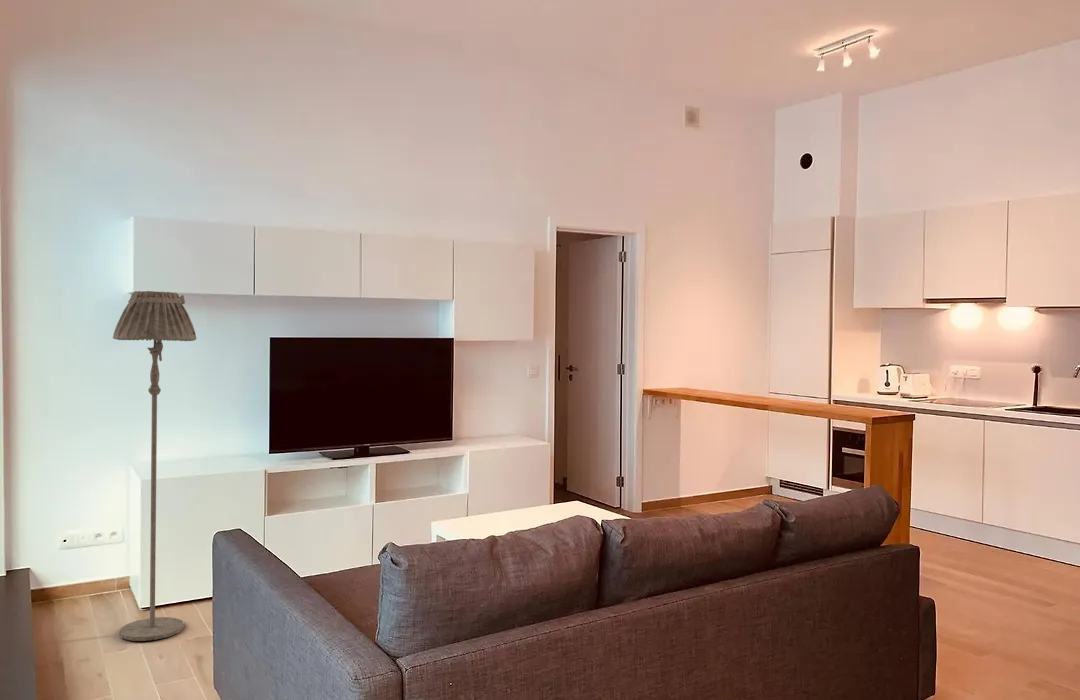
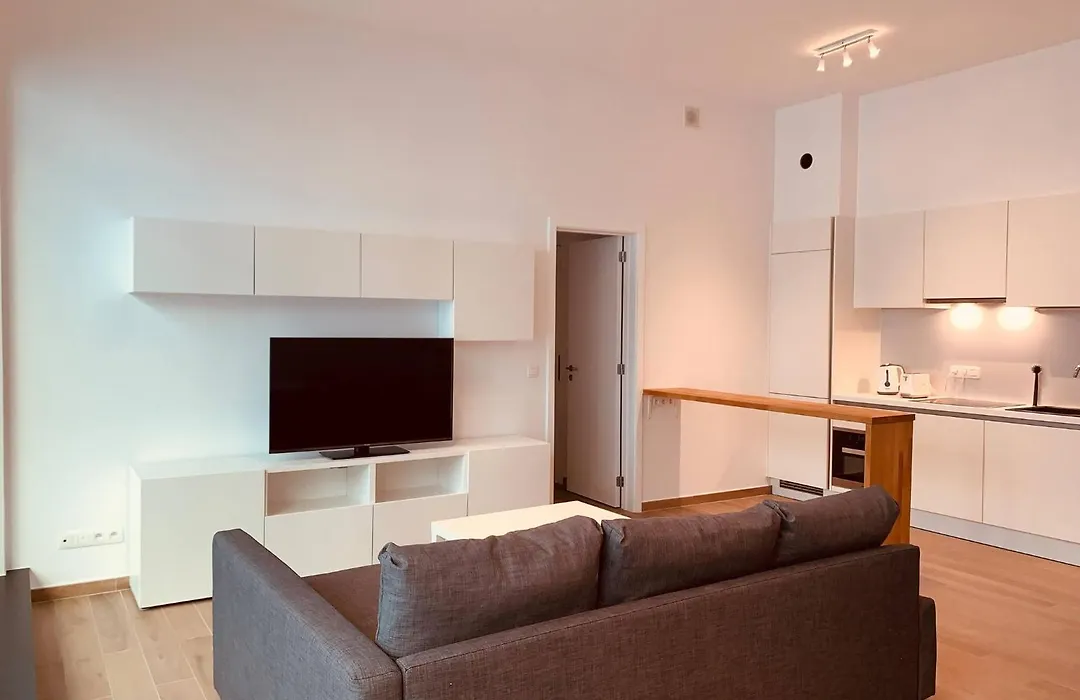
- floor lamp (154, 461)
